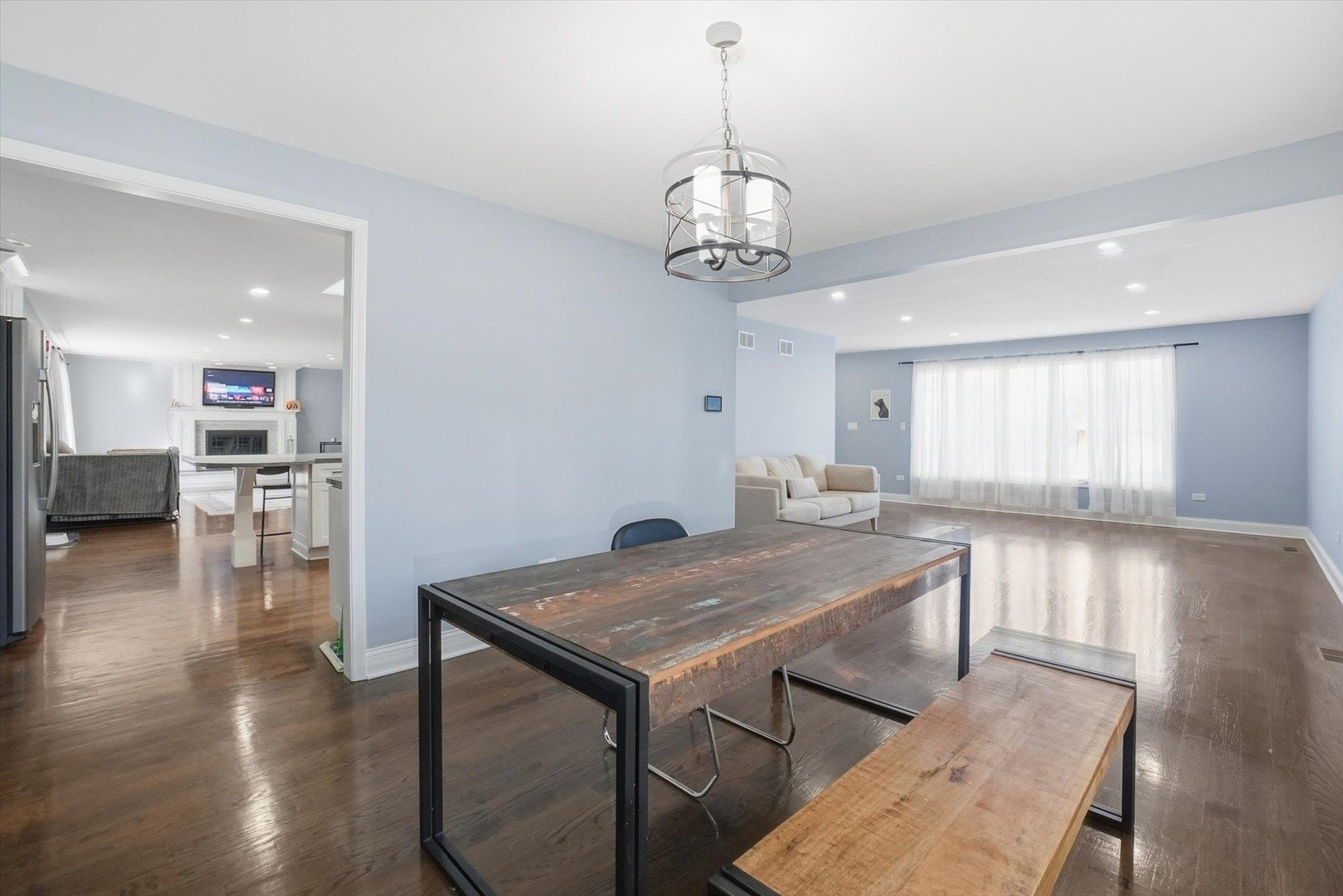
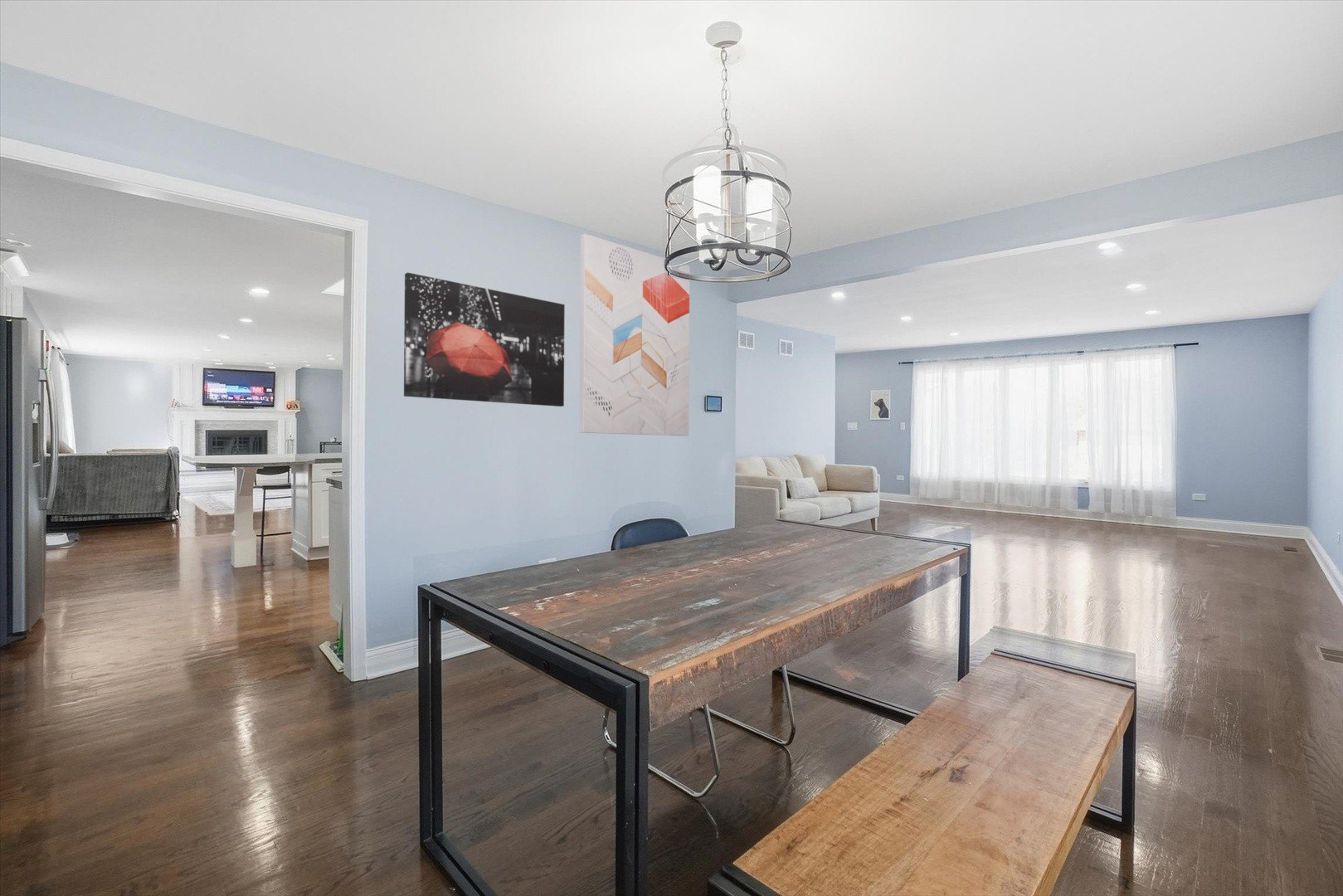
+ wall art (491, 346)
+ wall art (638, 343)
